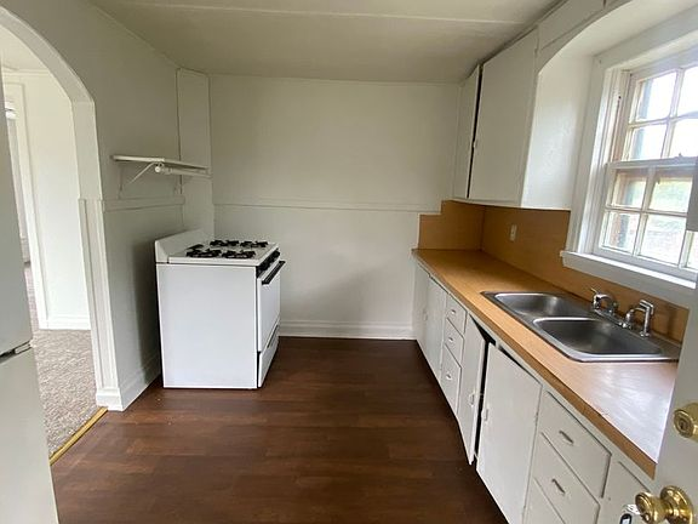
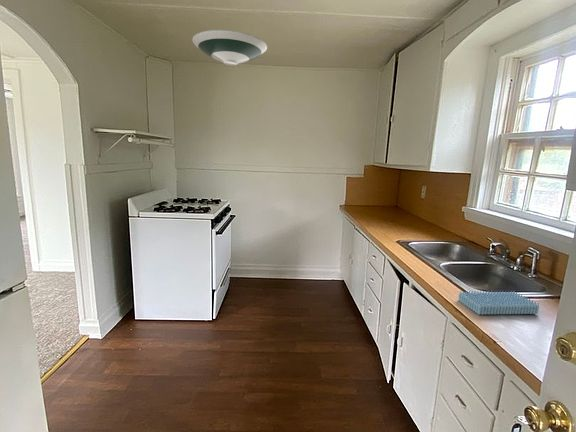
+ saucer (230, 54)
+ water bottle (497, 302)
